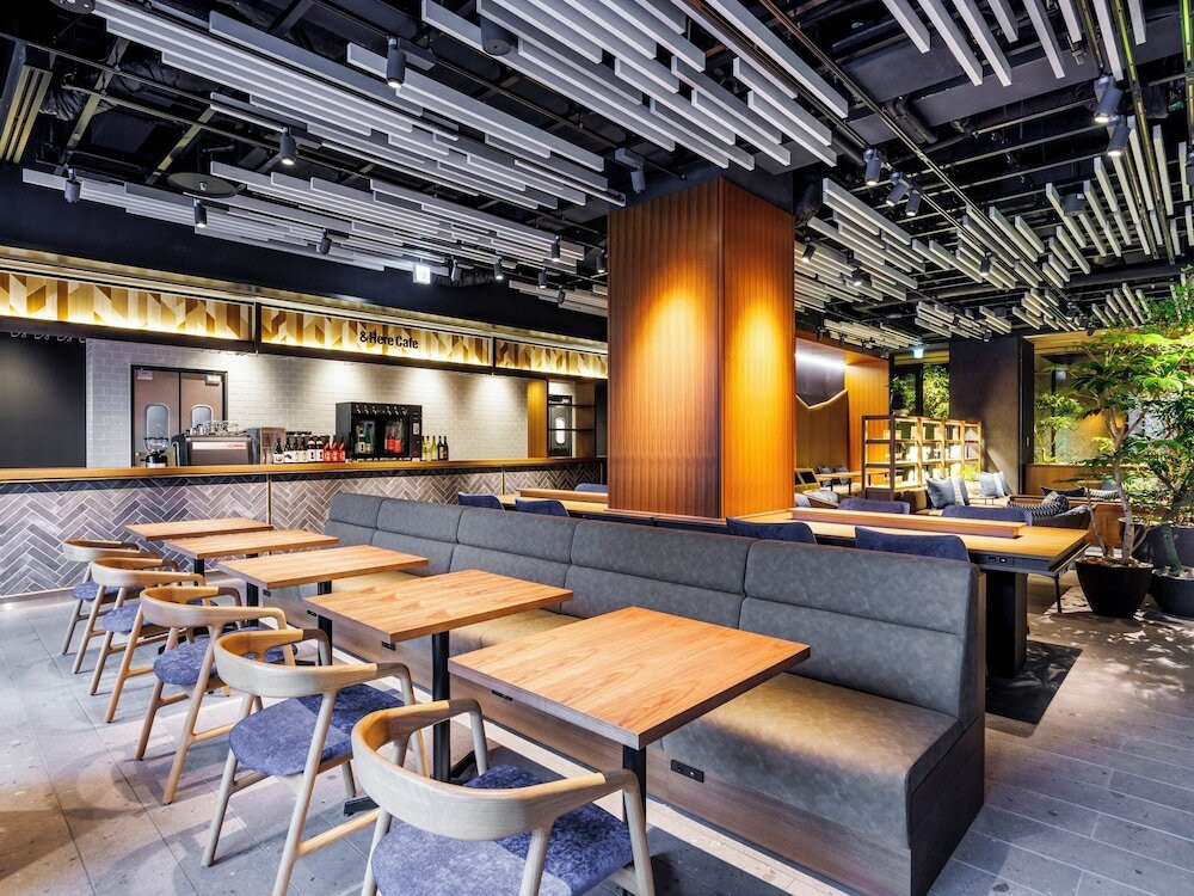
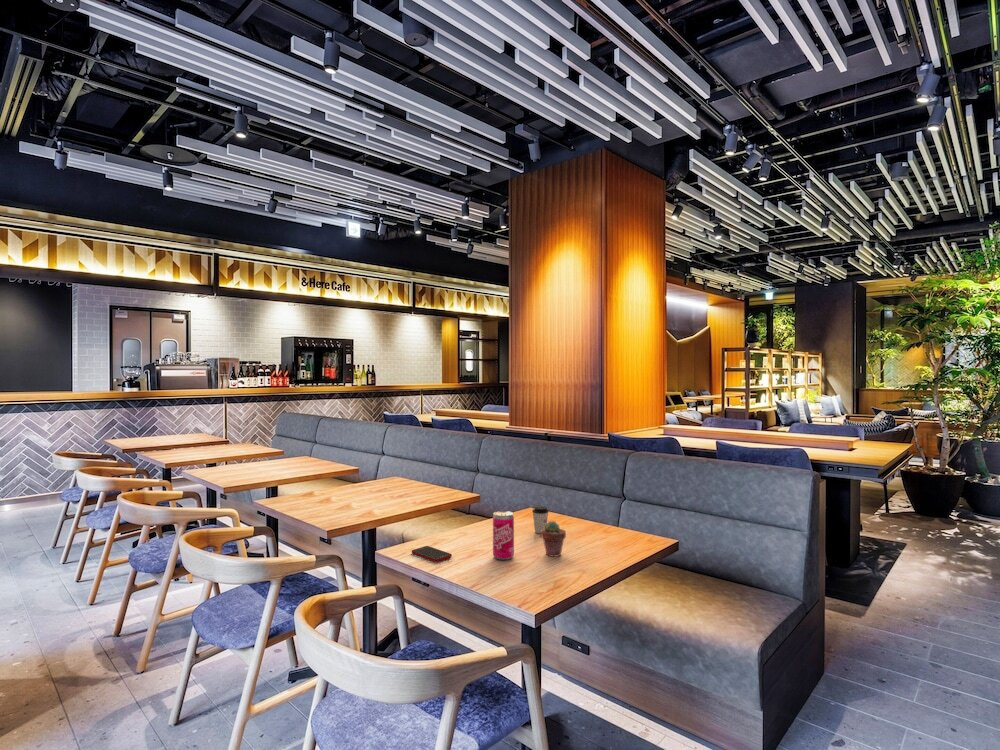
+ cell phone (431, 553)
+ coffee cup (540, 519)
+ potted succulent (553, 537)
+ beverage can (503, 535)
